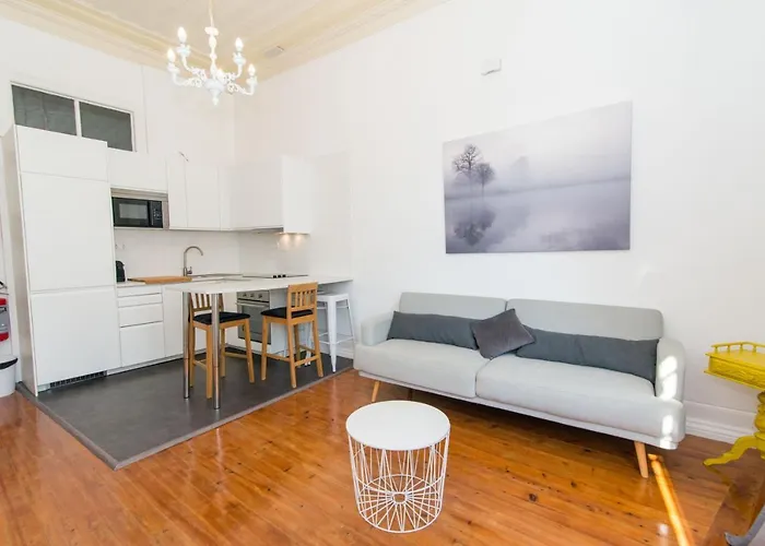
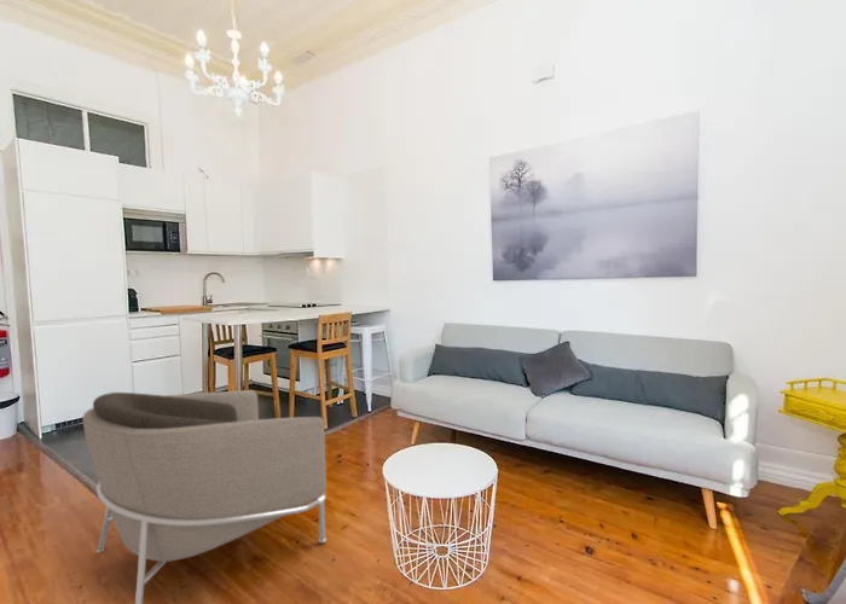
+ armchair (207, 464)
